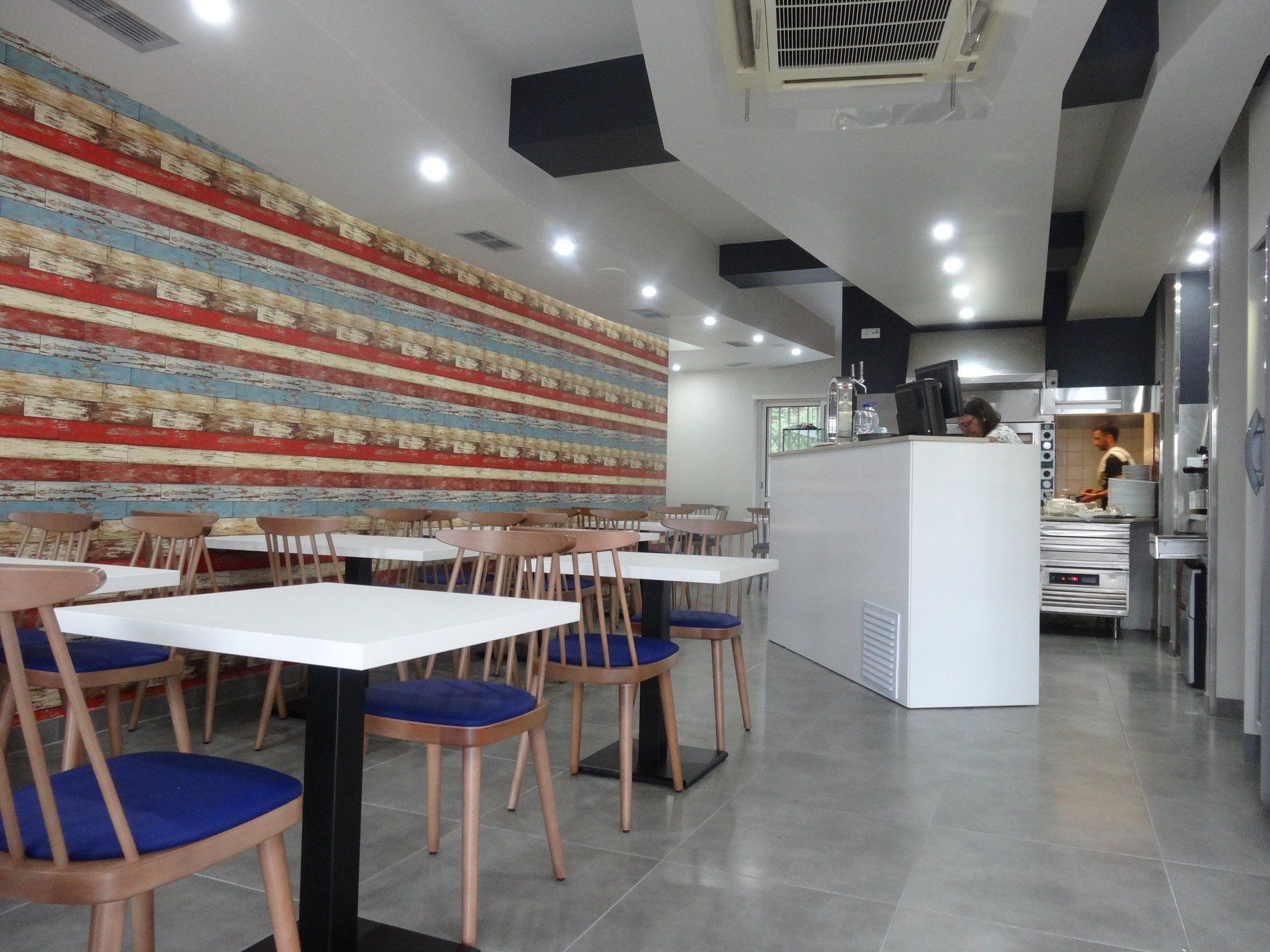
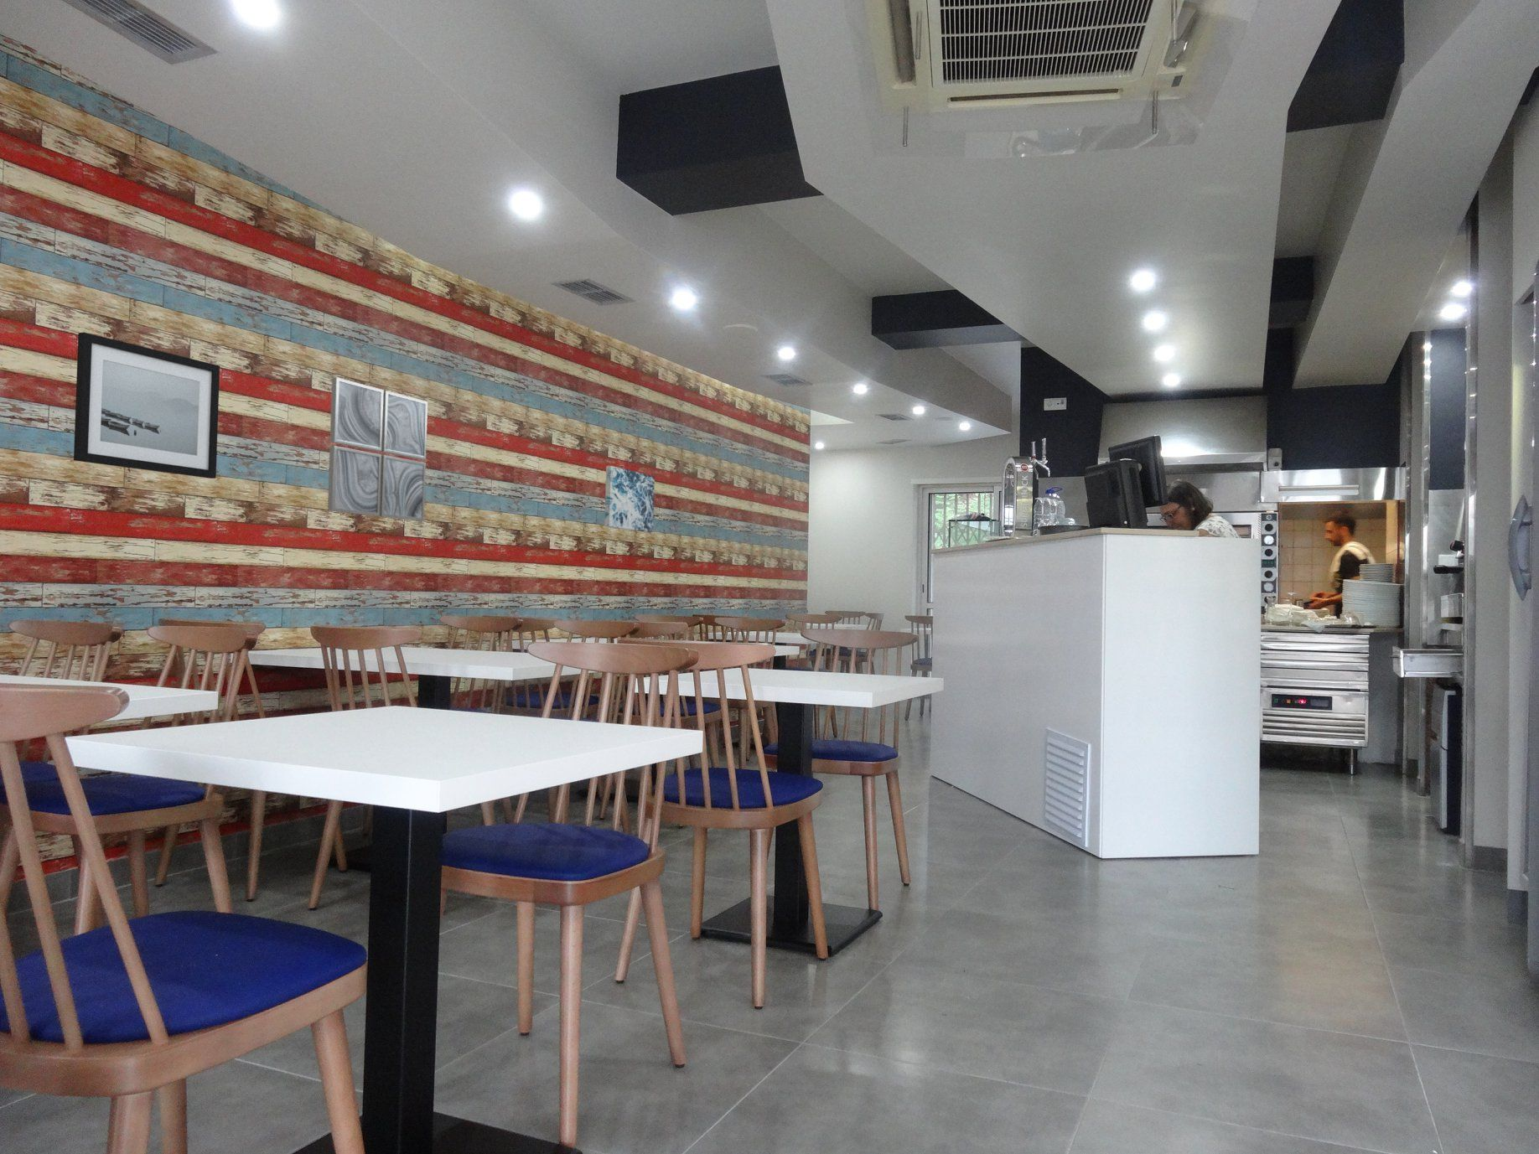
+ wall art (379, 455)
+ wall art (629, 501)
+ wall art (151, 410)
